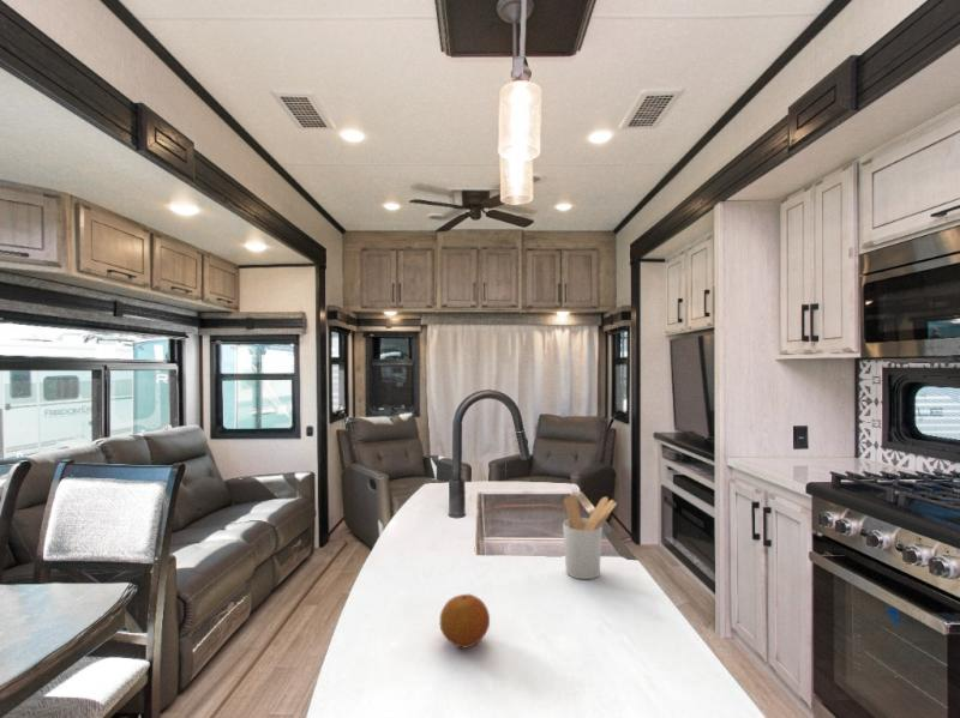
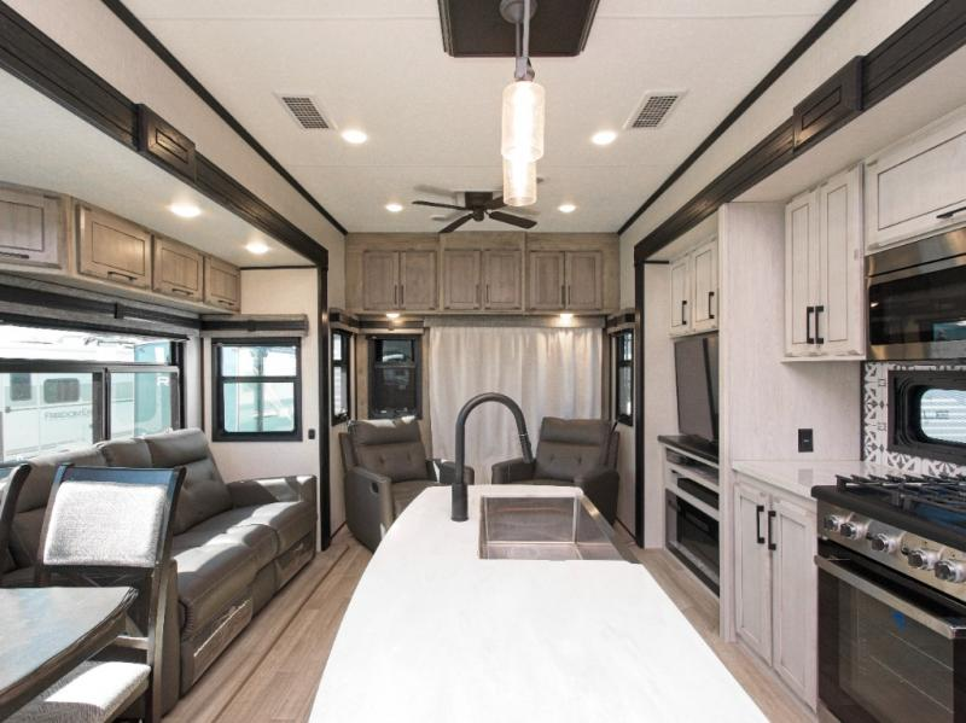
- fruit (464, 619)
- utensil holder (590, 535)
